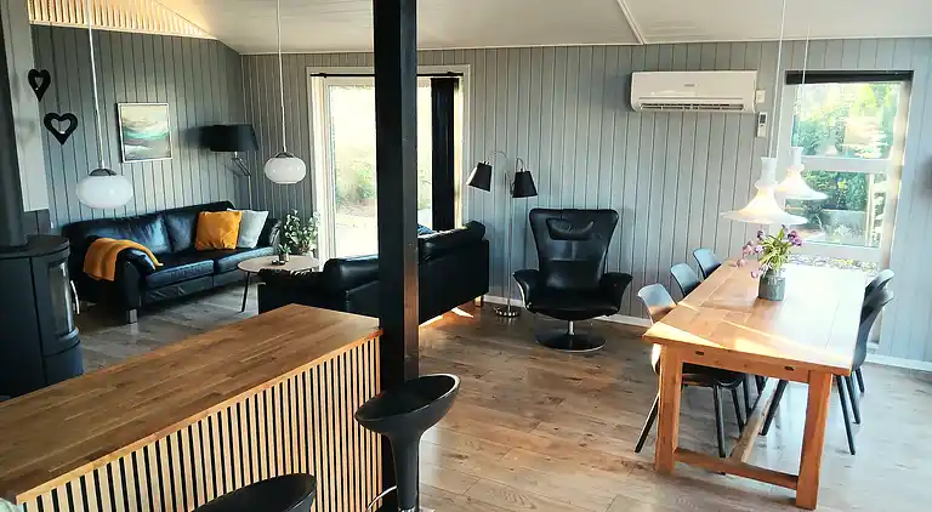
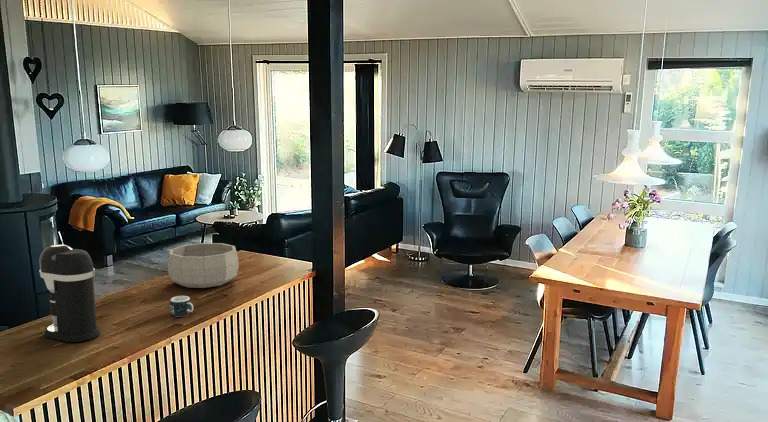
+ mug (183, 306)
+ decorative bowl (203, 265)
+ coffee maker (68, 290)
